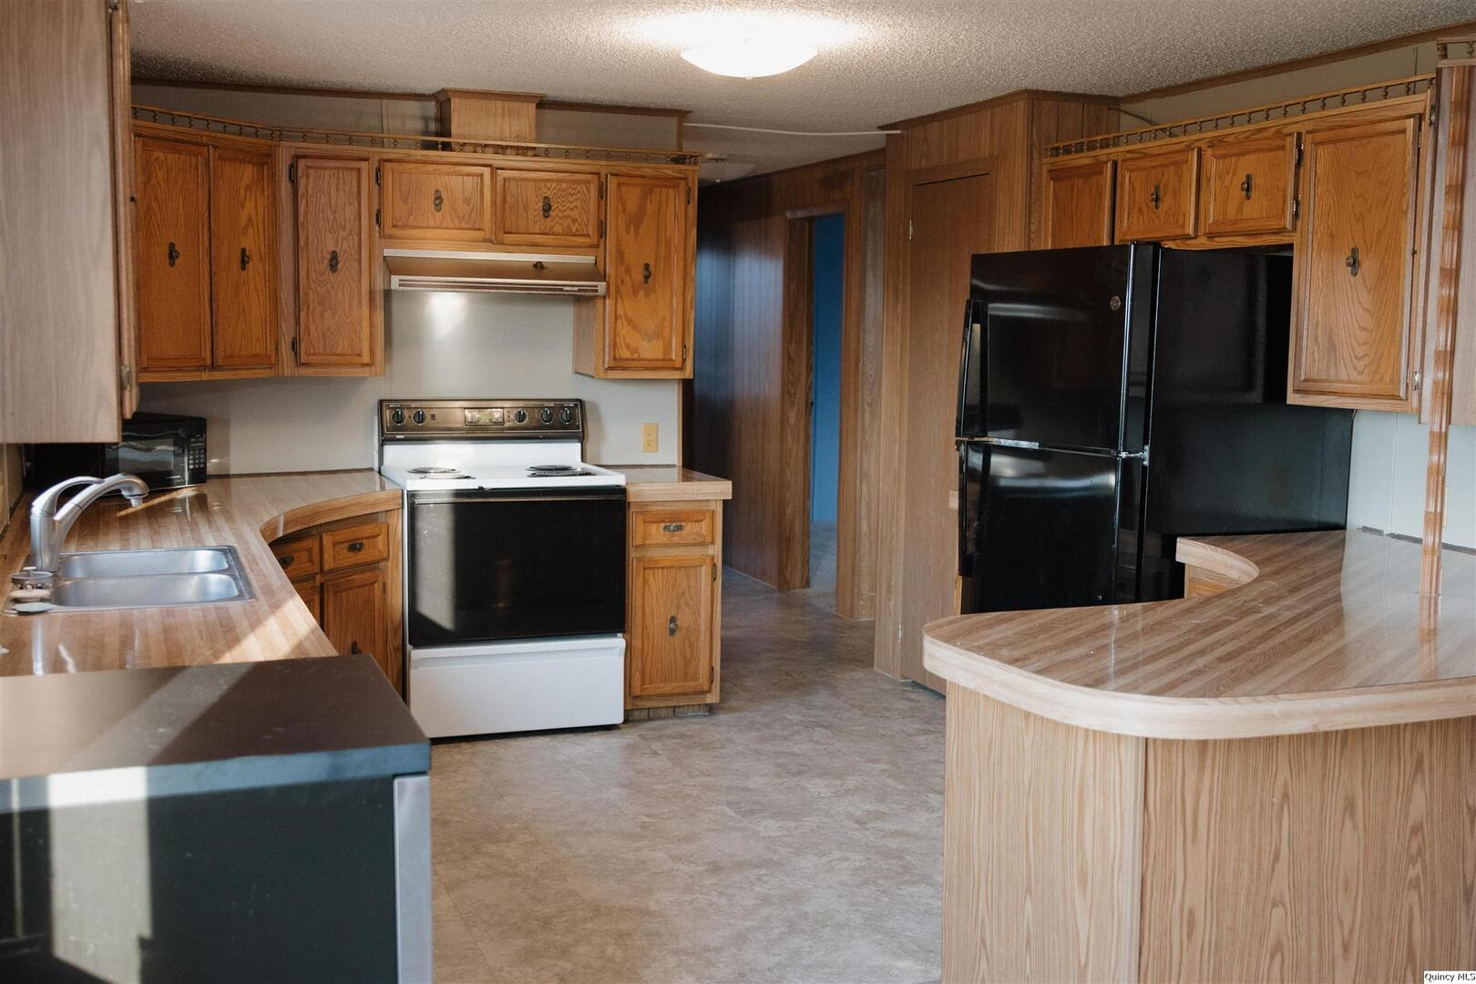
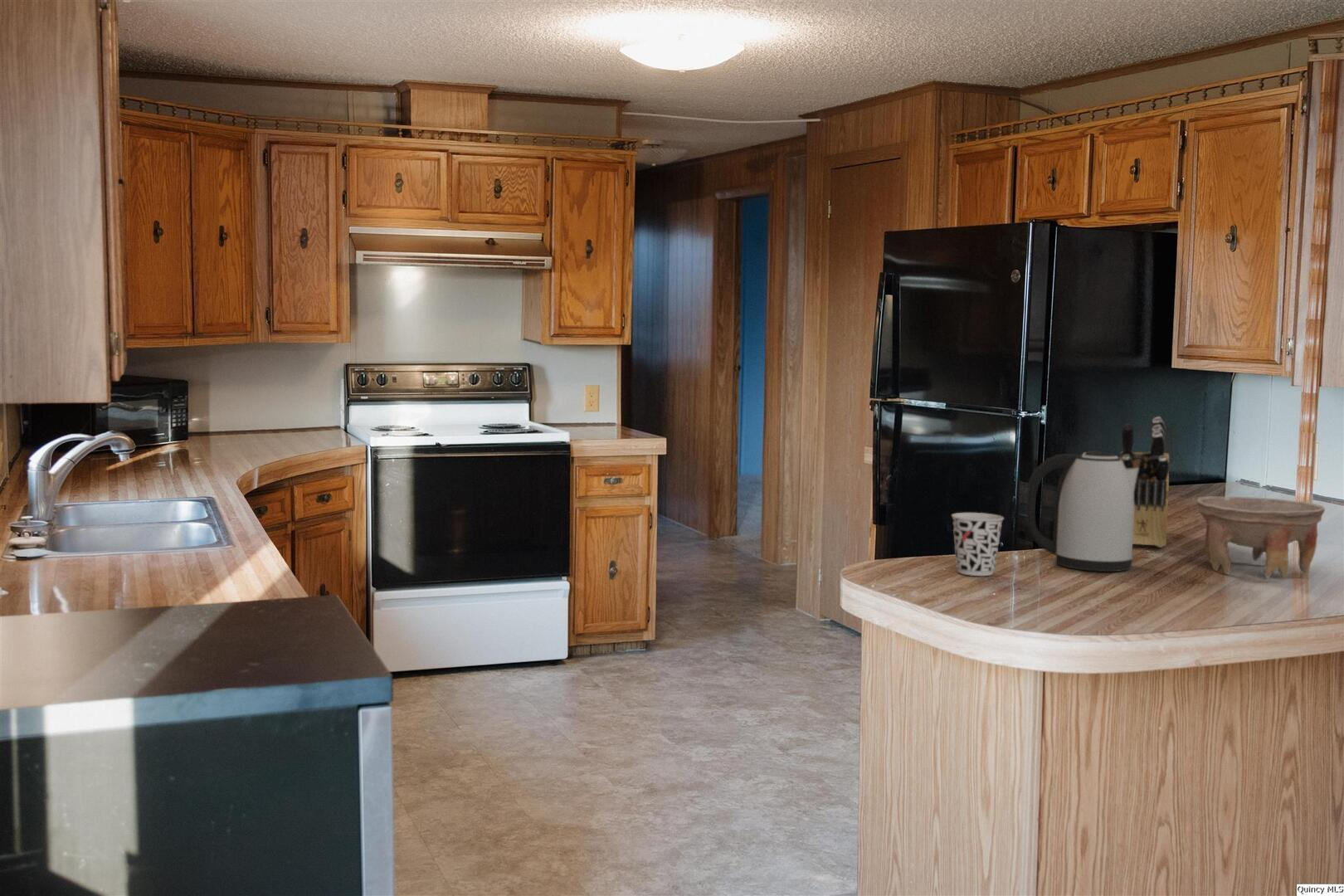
+ cup (976, 544)
+ bowl (1258, 536)
+ knife block (1143, 478)
+ kettle (1080, 507)
